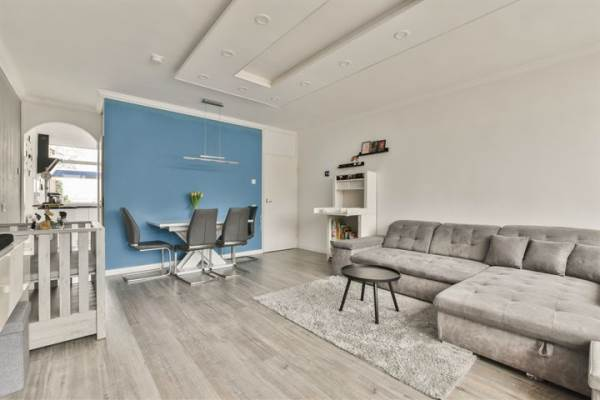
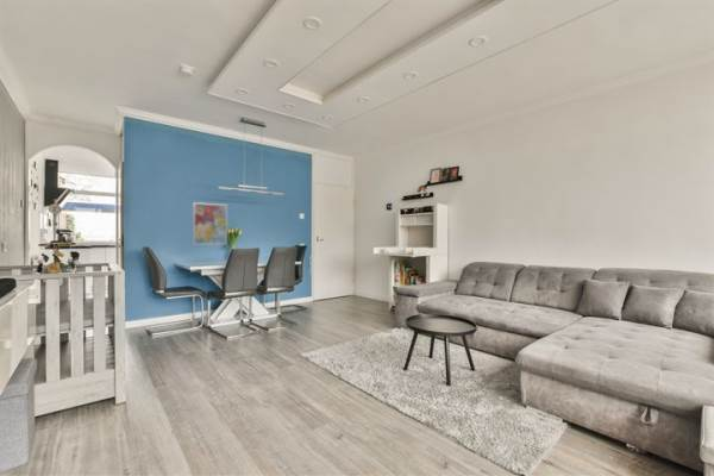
+ wall art (211, 224)
